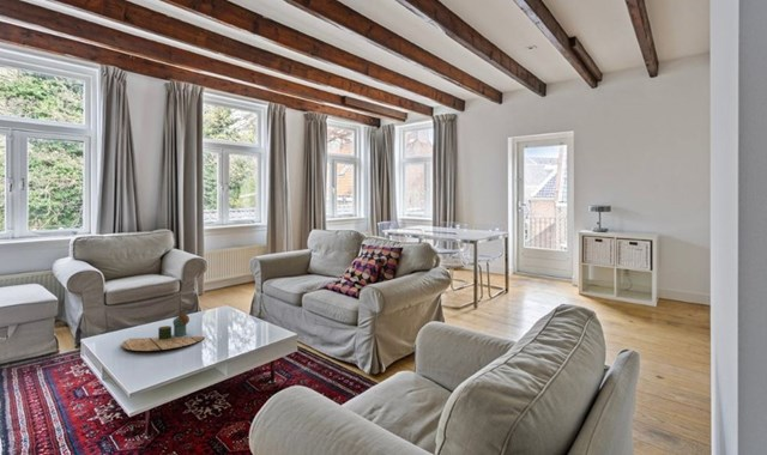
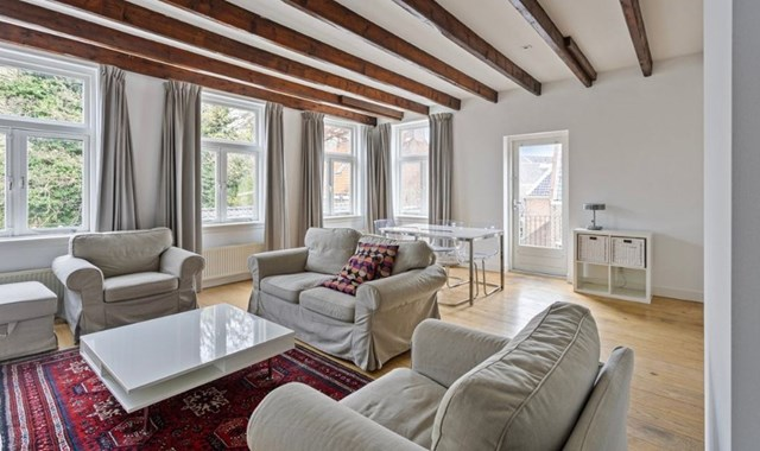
- decorative tray (165, 327)
